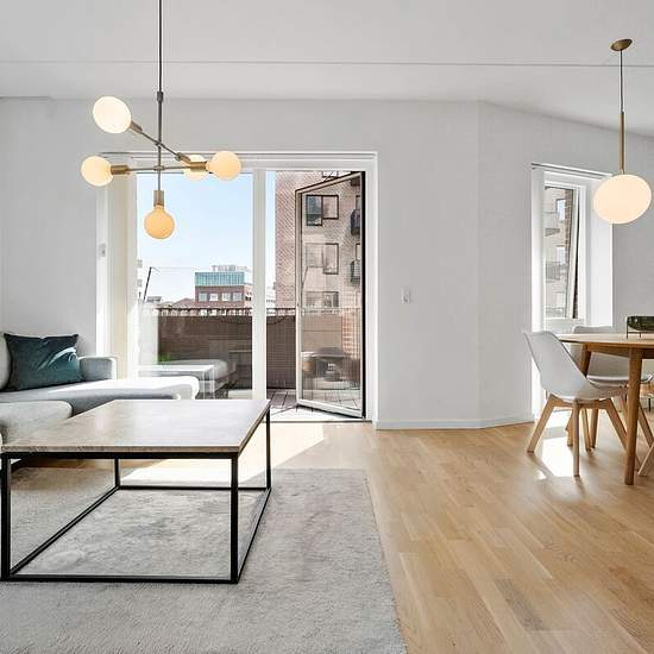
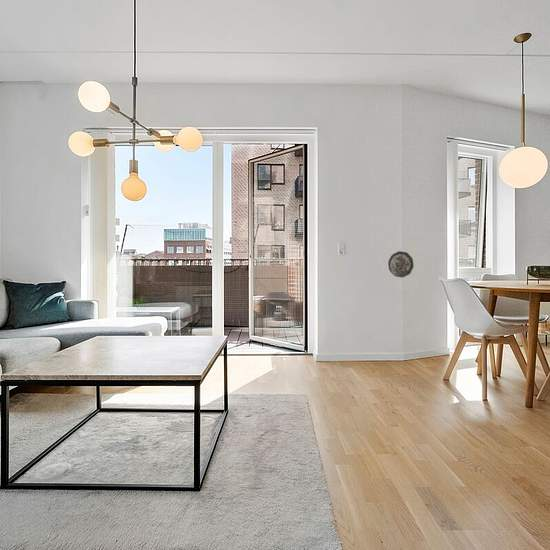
+ decorative plate (400, 264)
